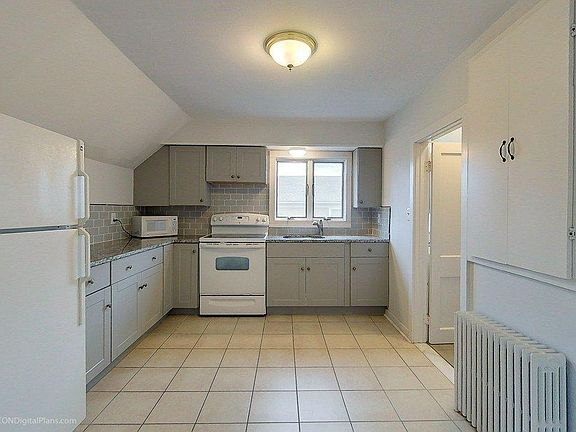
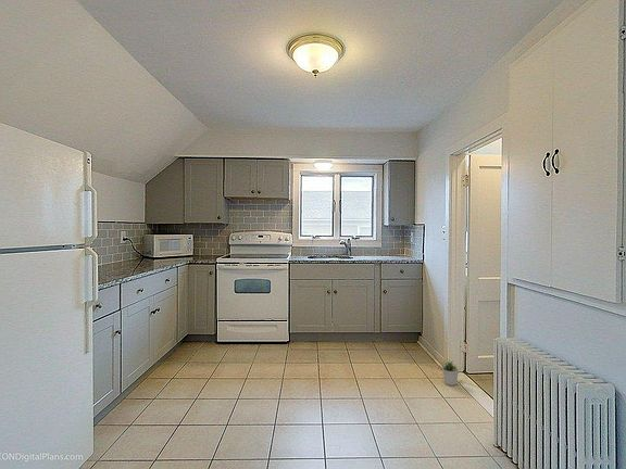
+ potted plant (449, 370)
